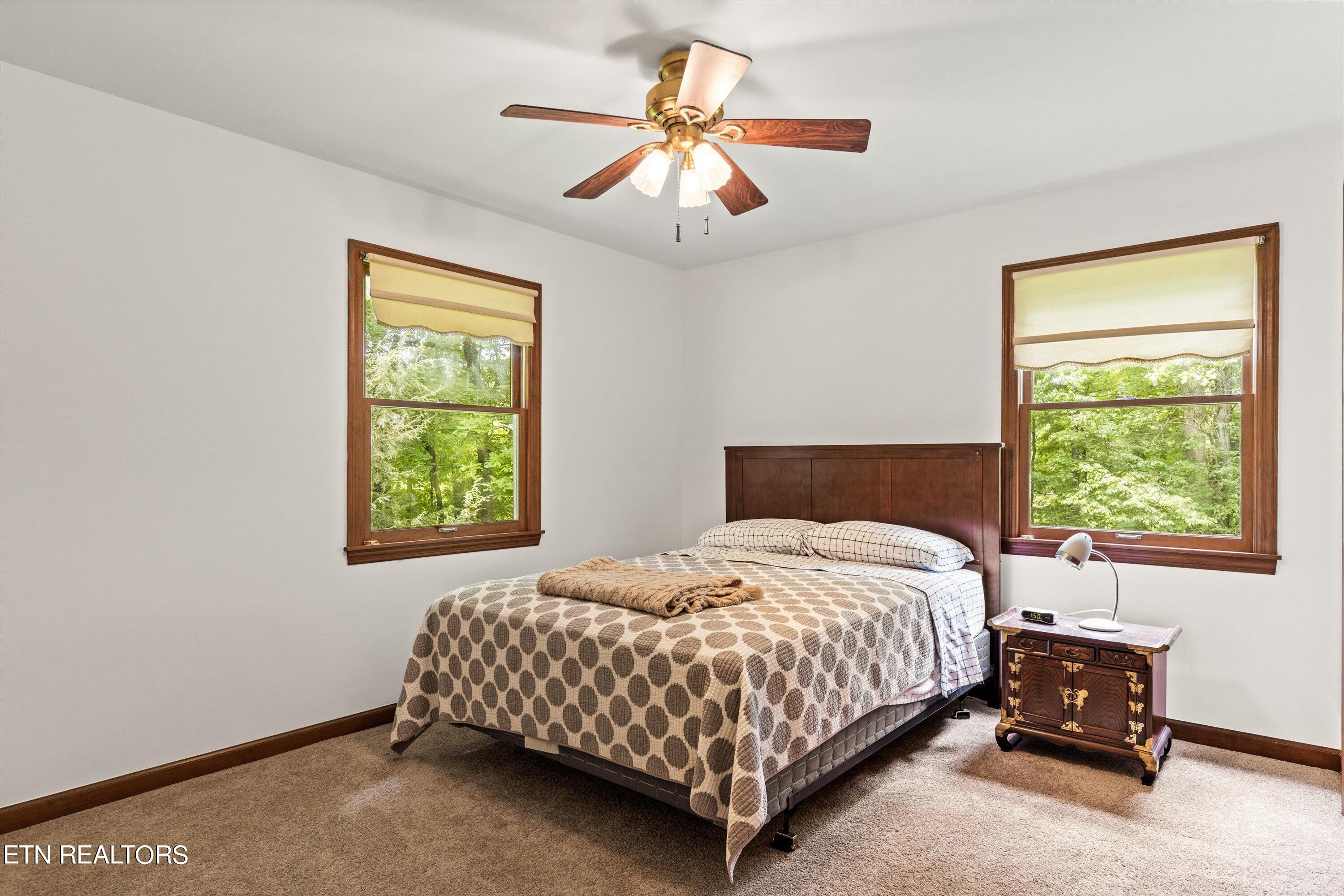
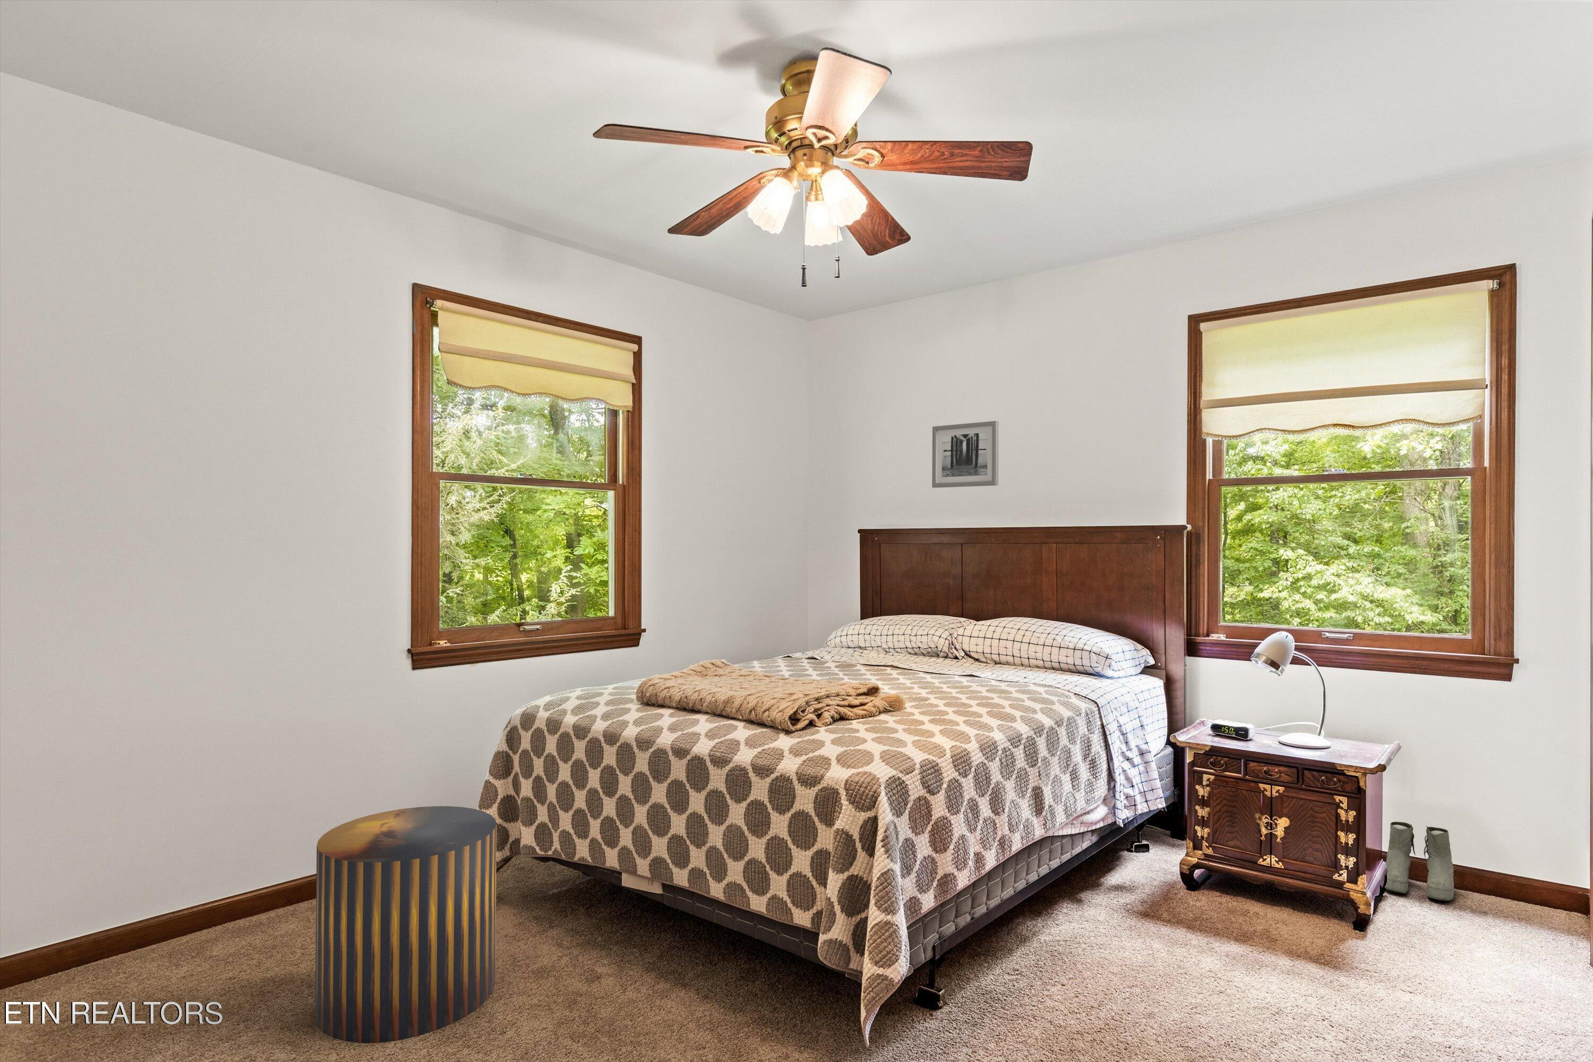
+ stool (409, 914)
+ wall art (965, 455)
+ boots (1415, 855)
